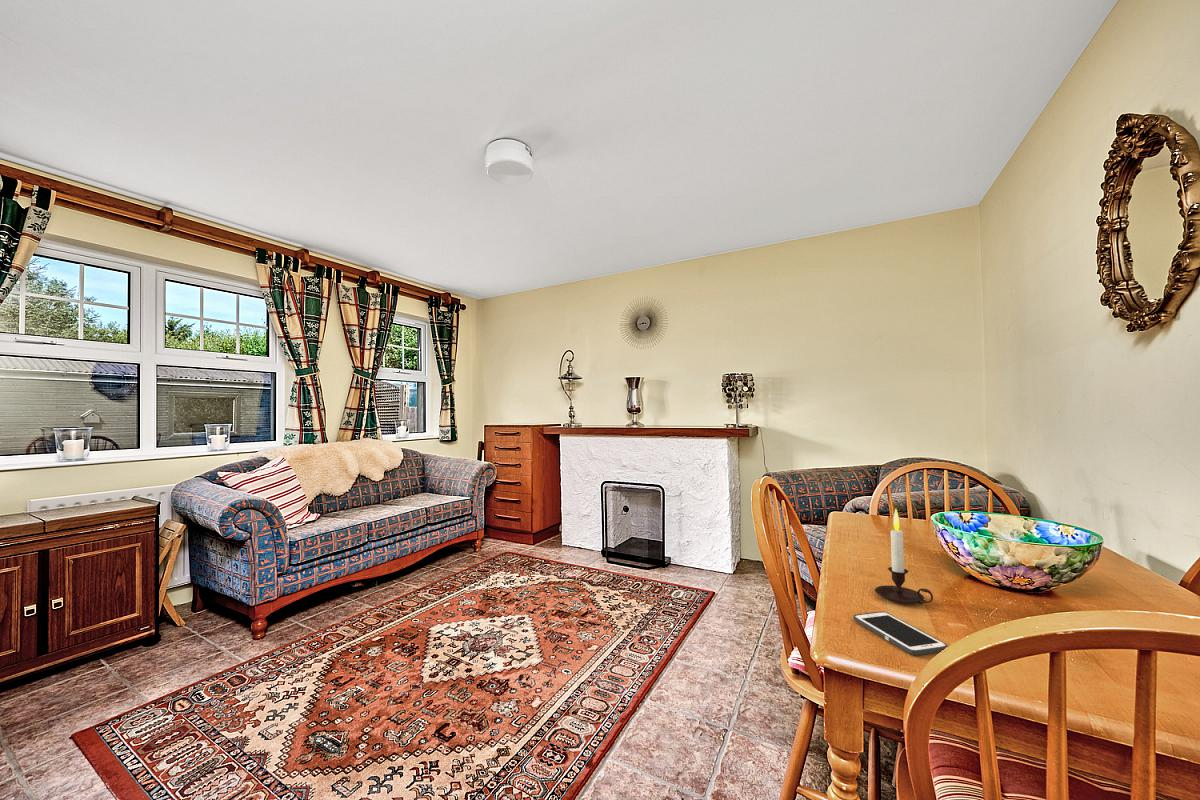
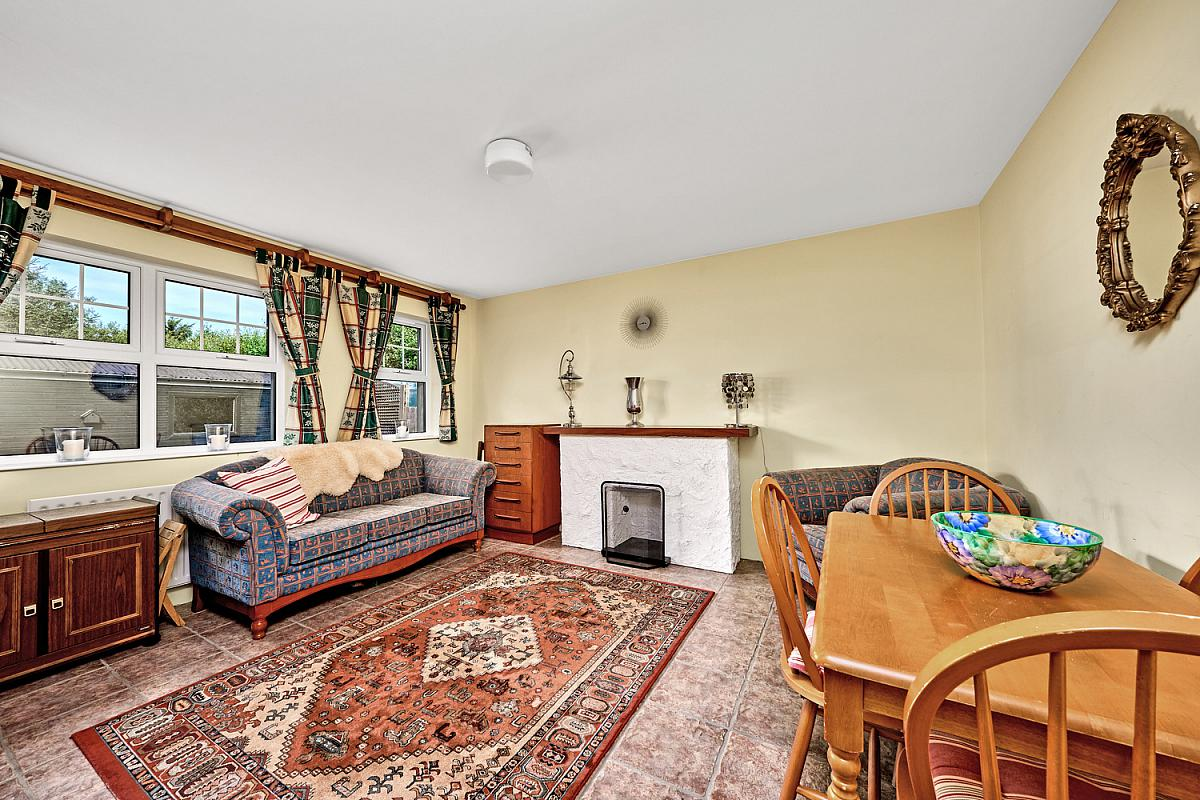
- candle (902, 554)
- cell phone (897, 631)
